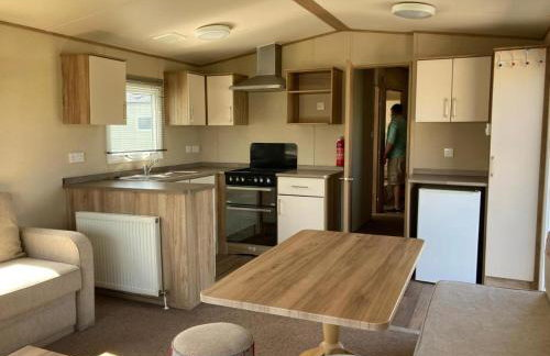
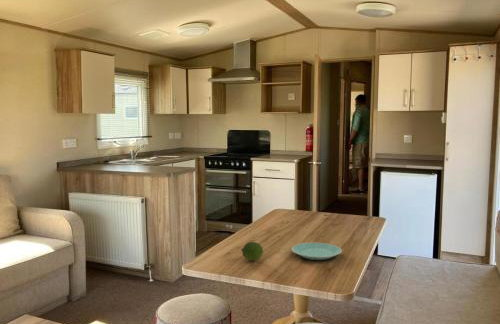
+ plate (316, 251)
+ fruit (252, 251)
